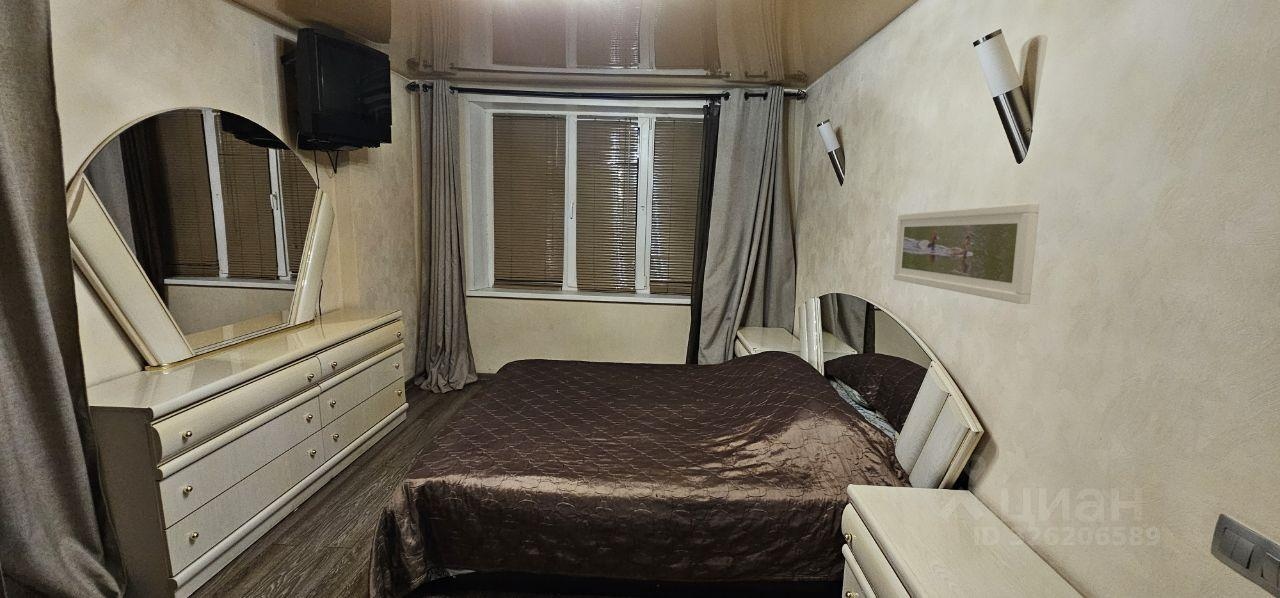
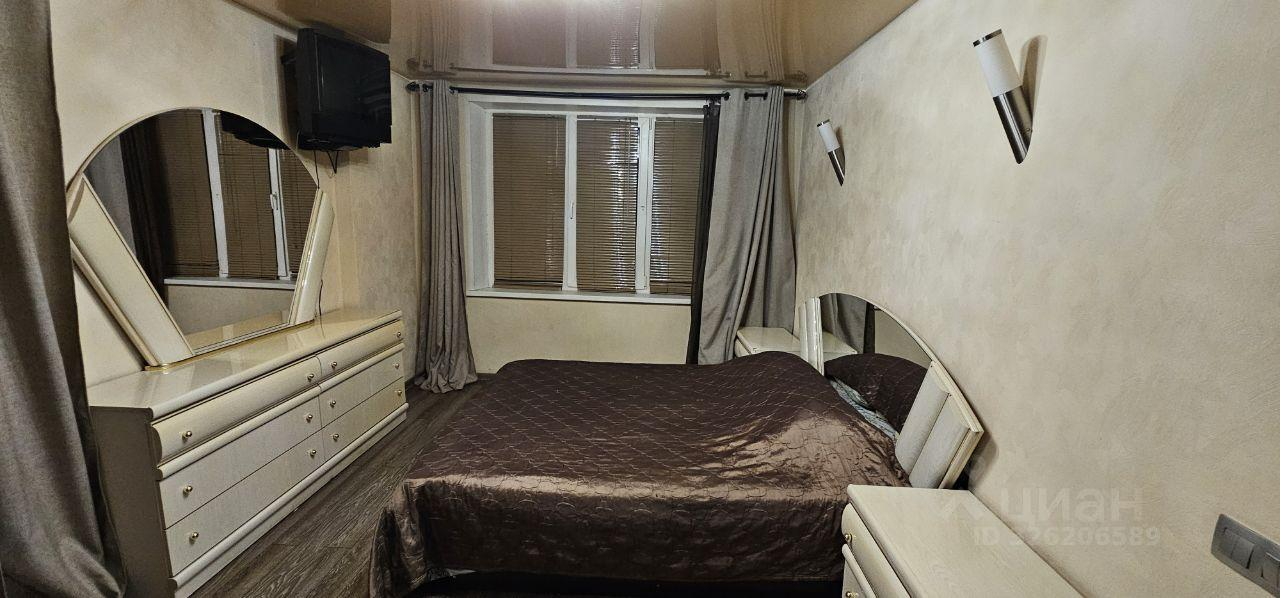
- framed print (950, 249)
